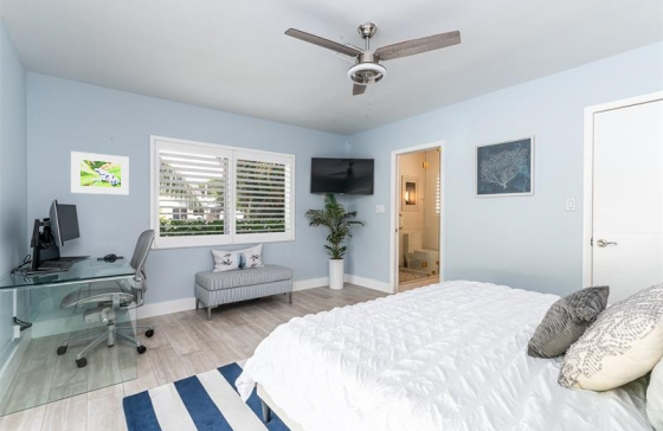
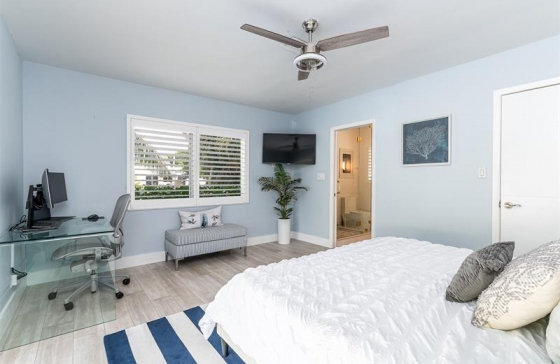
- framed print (101, 174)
